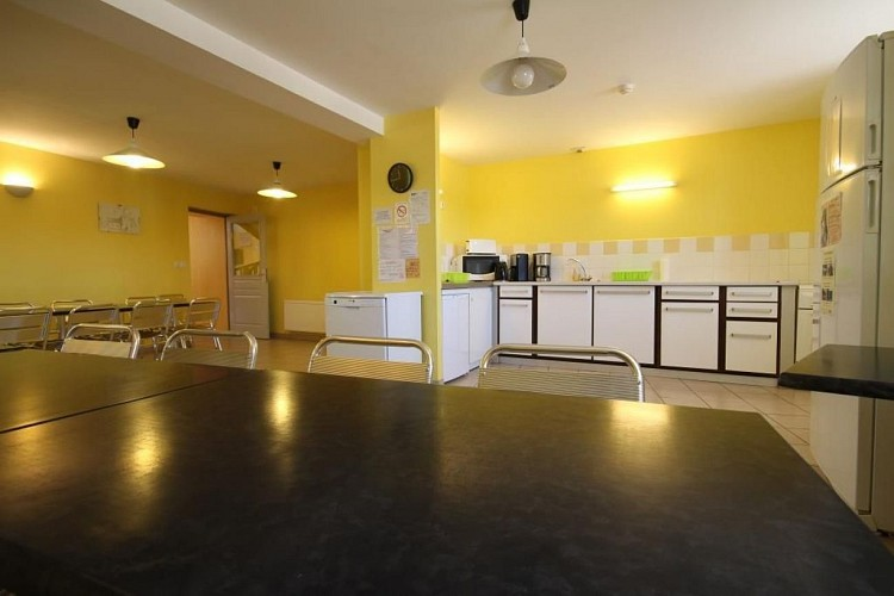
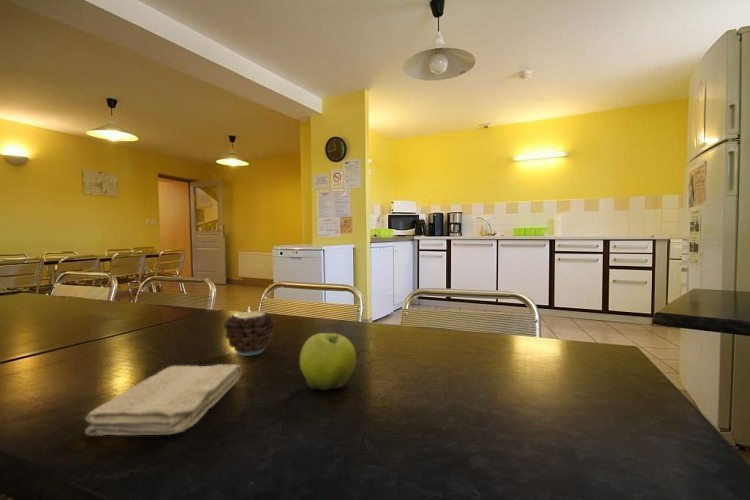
+ candle (250, 328)
+ washcloth (175, 392)
+ fruit (328, 359)
